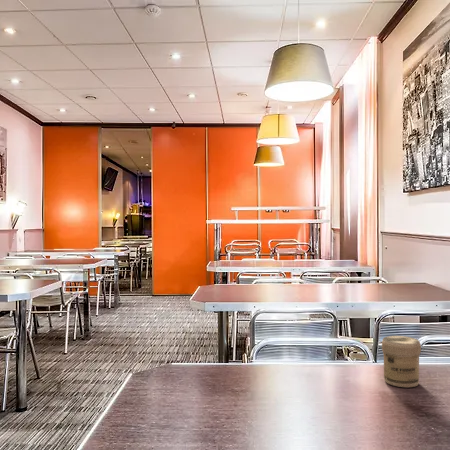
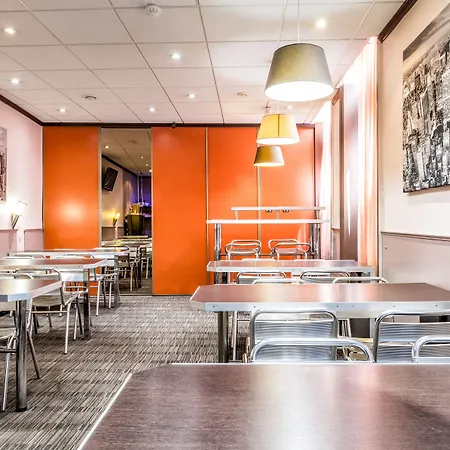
- jar (401, 360)
